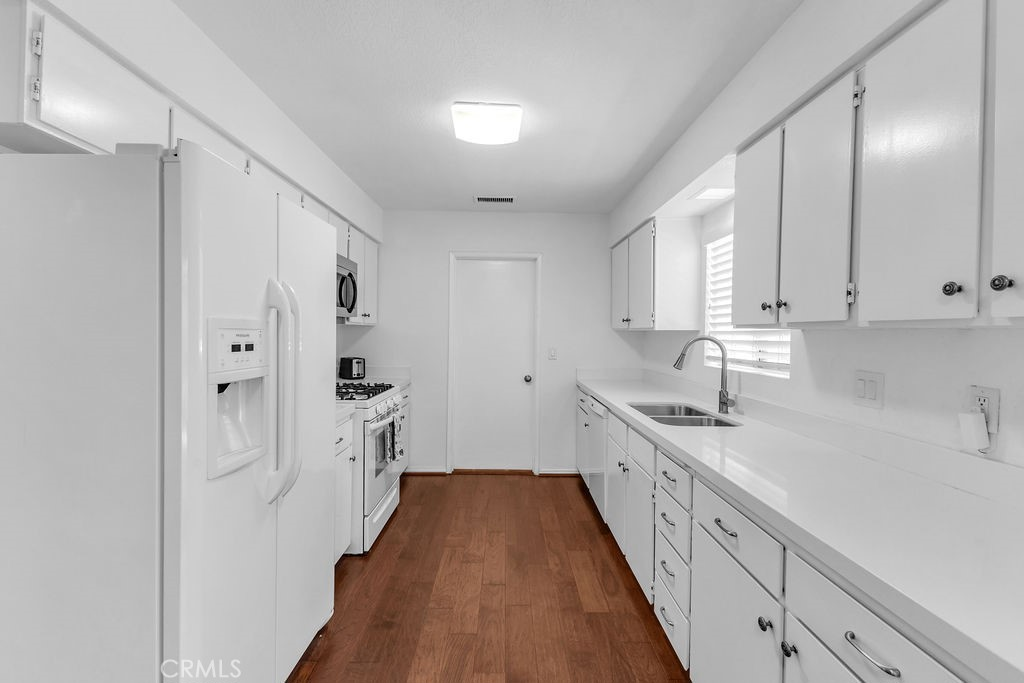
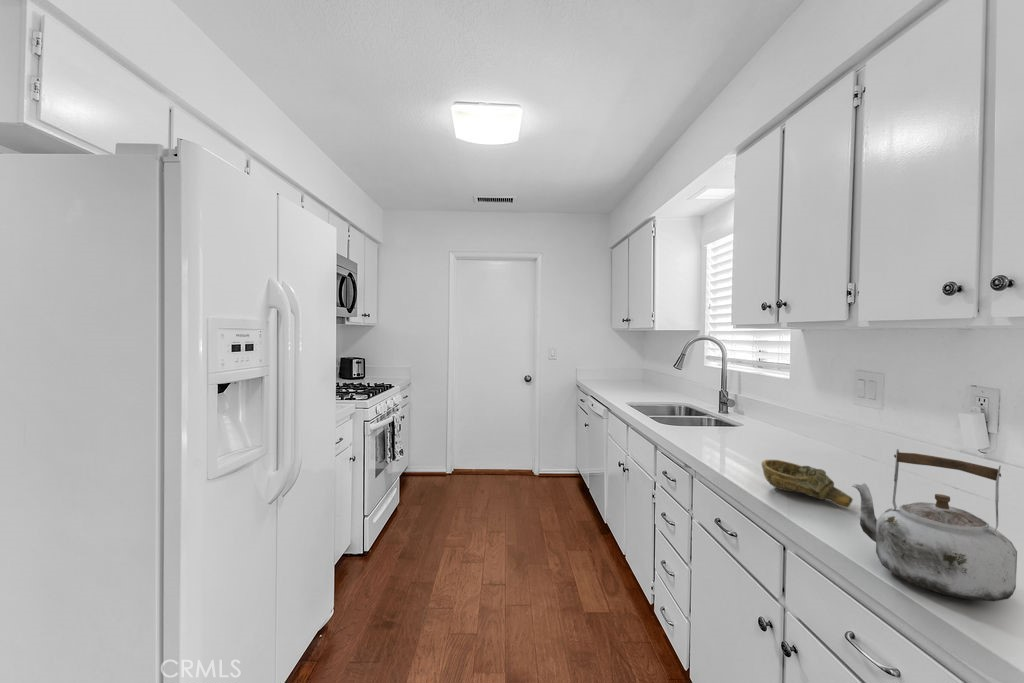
+ kettle (925, 514)
+ decorative bowl (805, 480)
